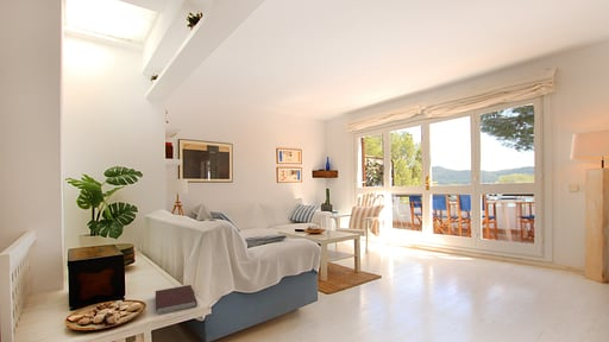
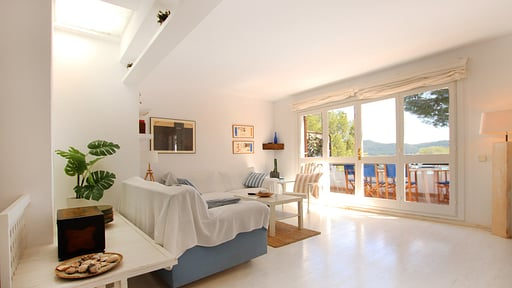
- notebook (175, 298)
